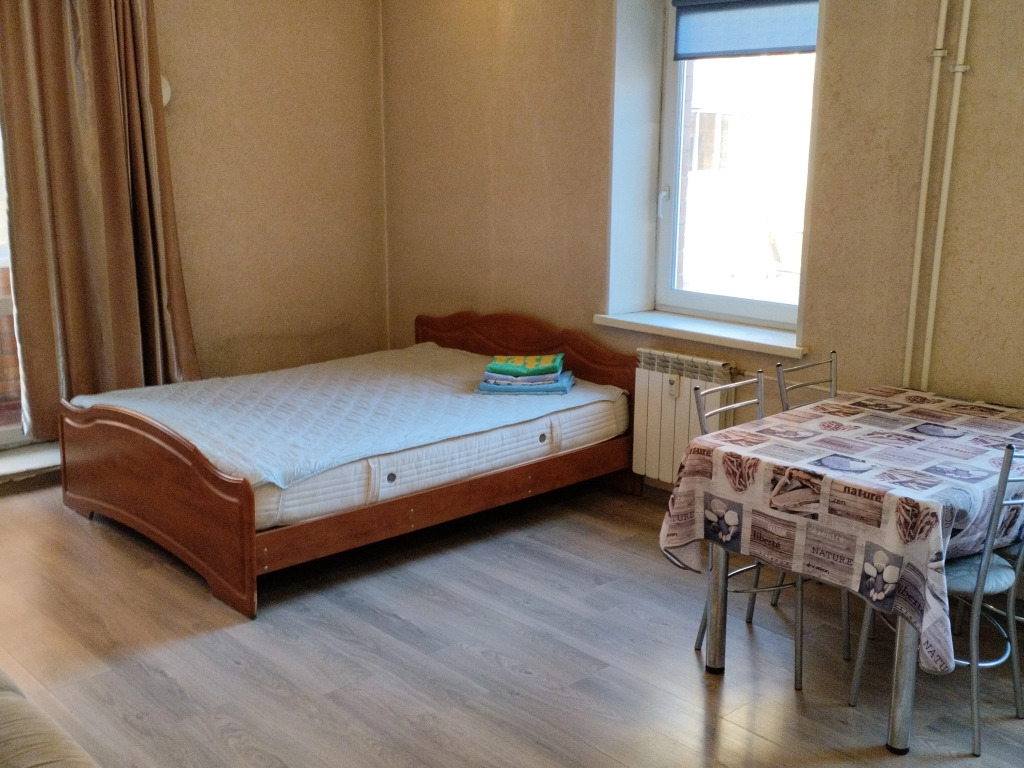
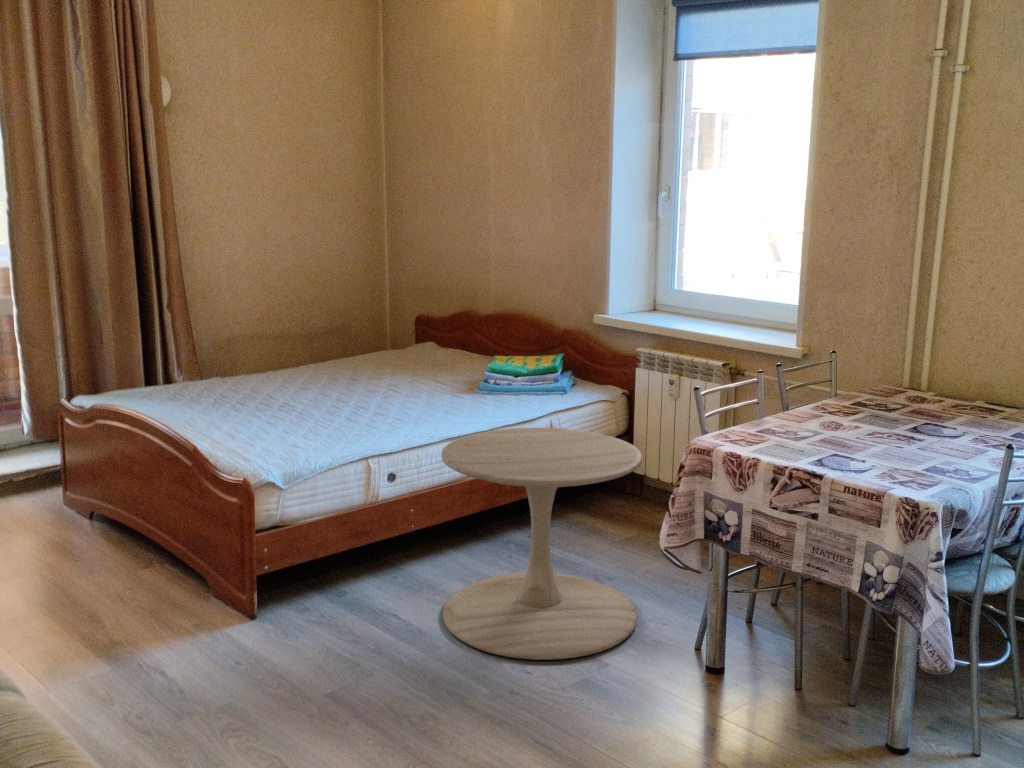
+ side table (540, 534)
